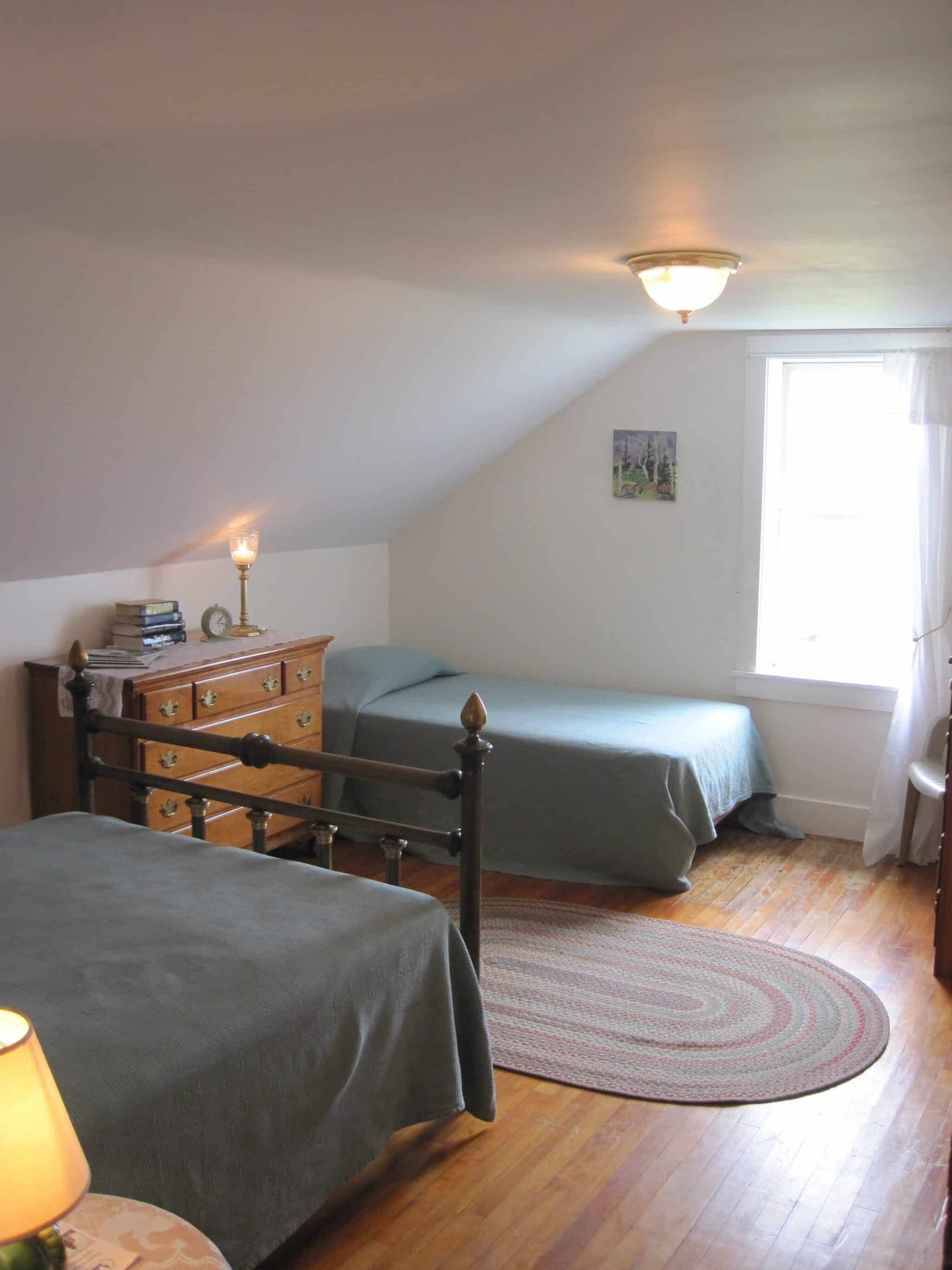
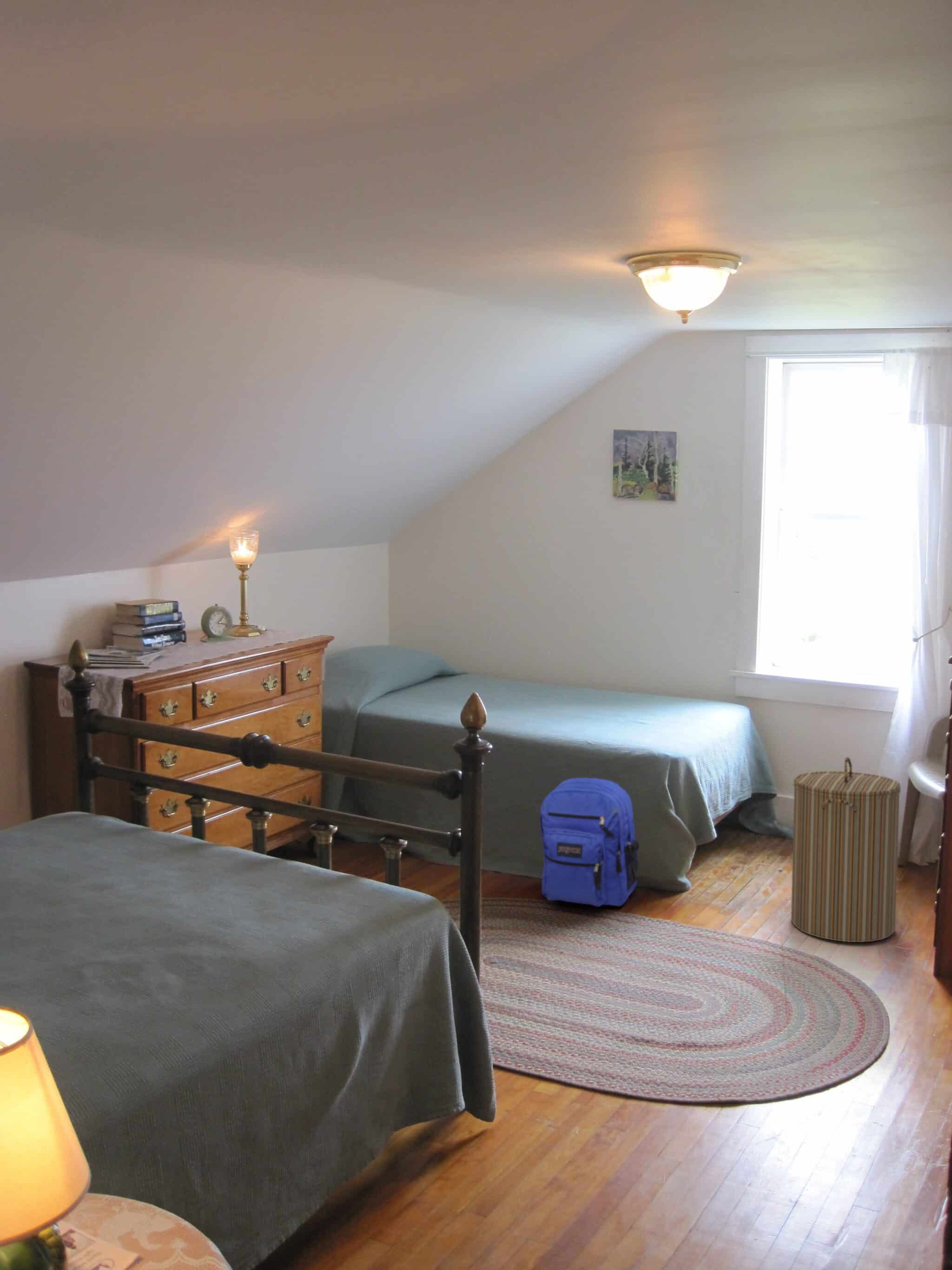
+ backpack (588, 841)
+ laundry hamper (845, 842)
